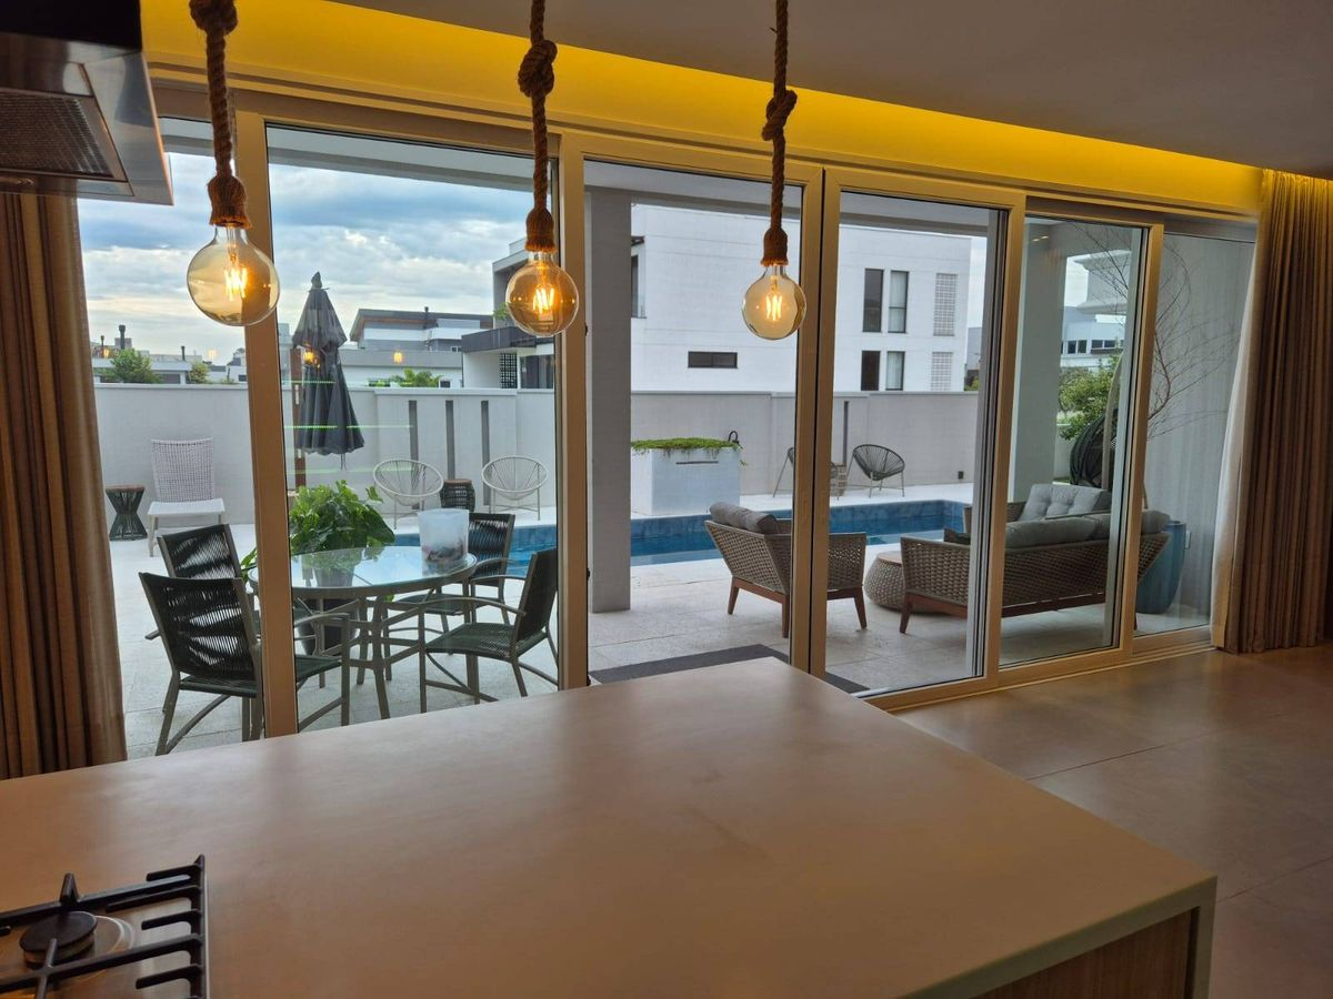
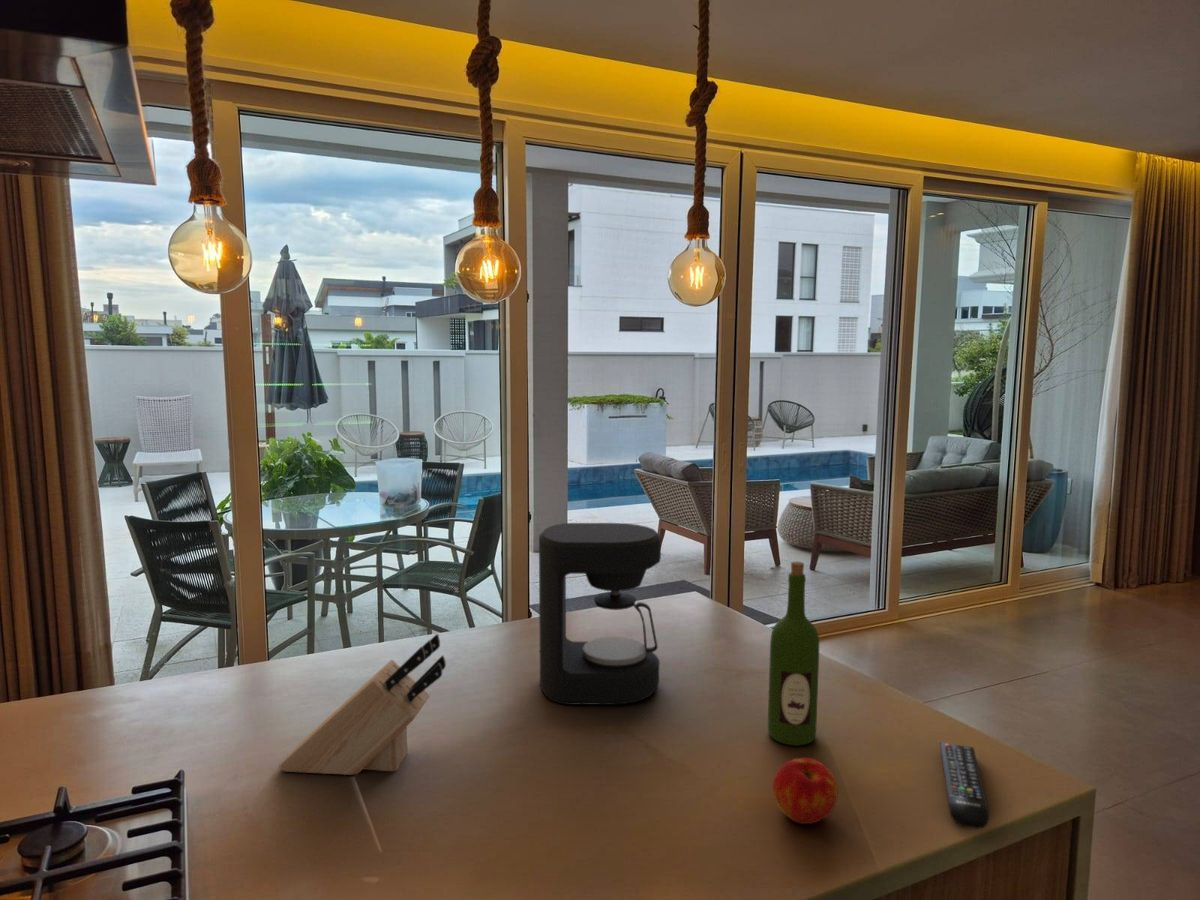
+ coffee maker (600, 607)
+ apple (805, 791)
+ remote control (962, 779)
+ wine bottle (794, 650)
+ knife block (366, 700)
